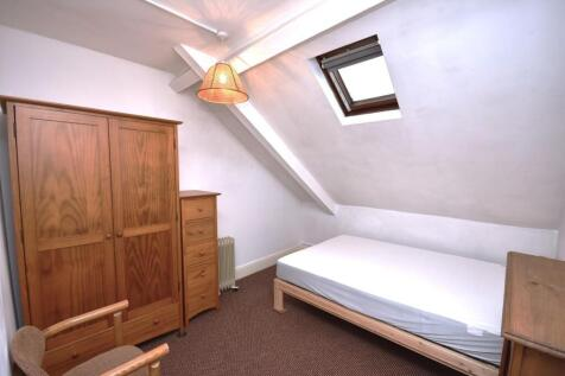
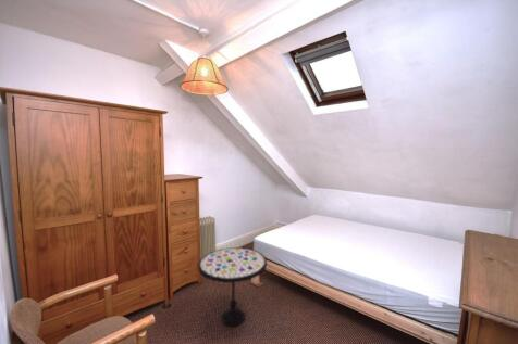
+ side table (233, 289)
